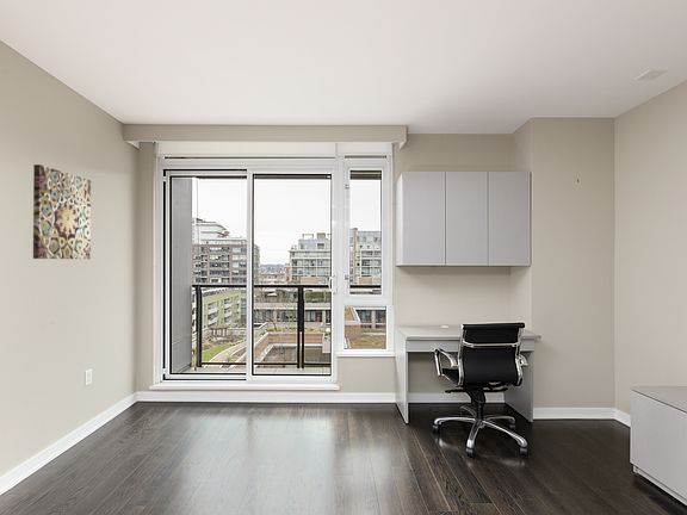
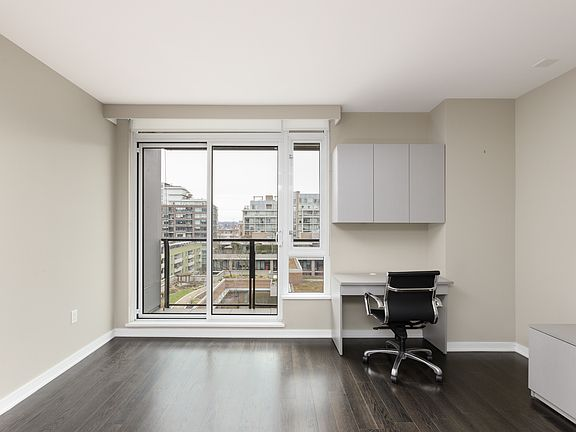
- wall art (64, 216)
